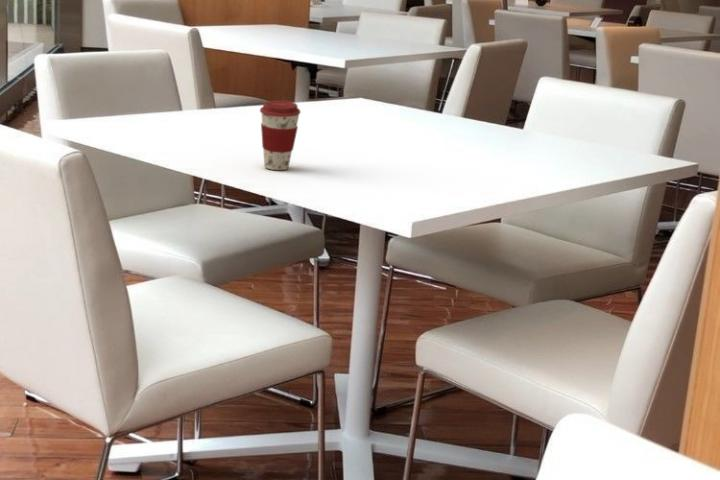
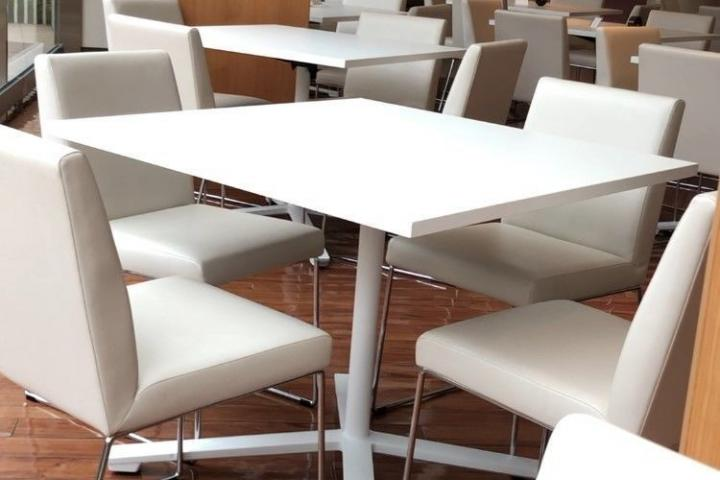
- coffee cup (278, 135)
